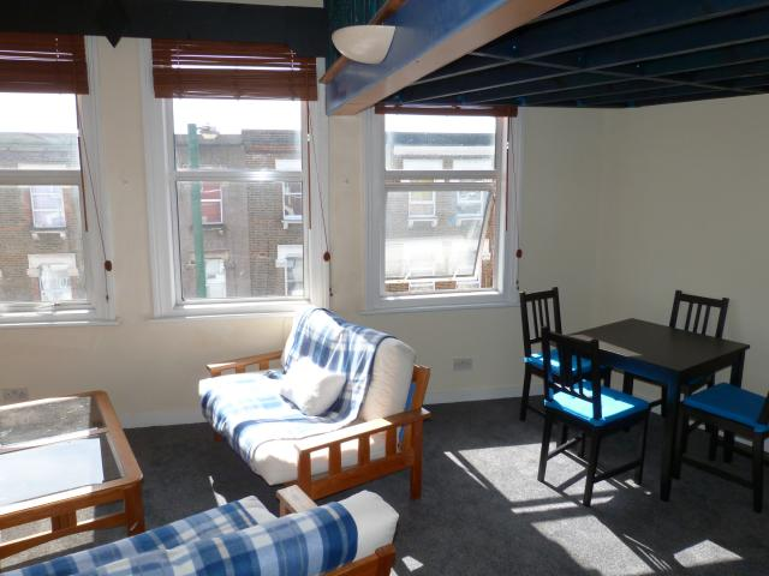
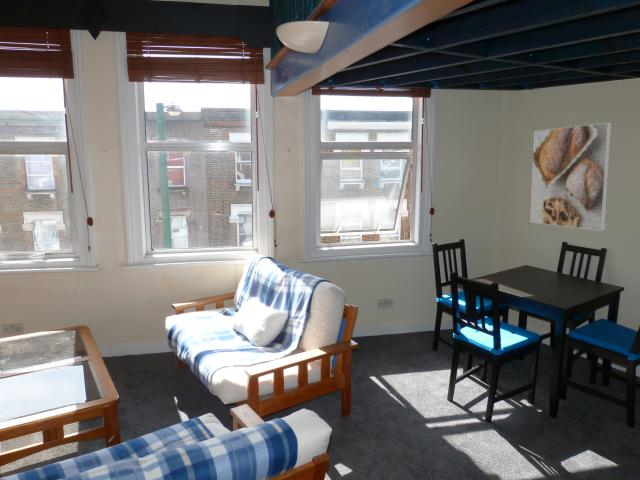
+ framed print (566, 177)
